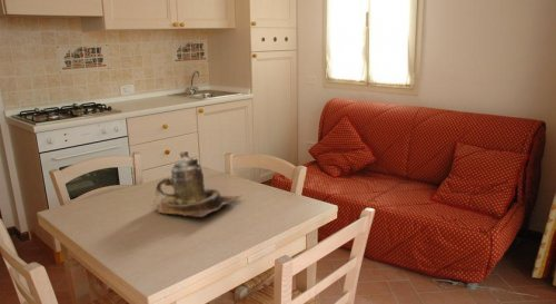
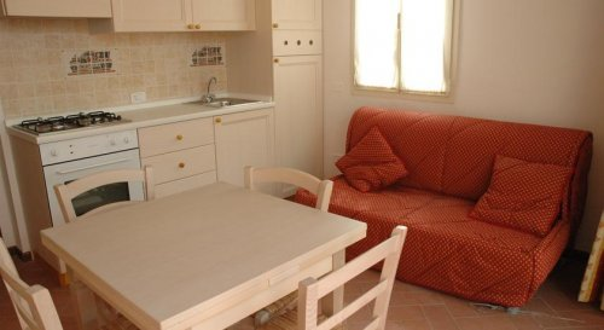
- teapot (195, 179)
